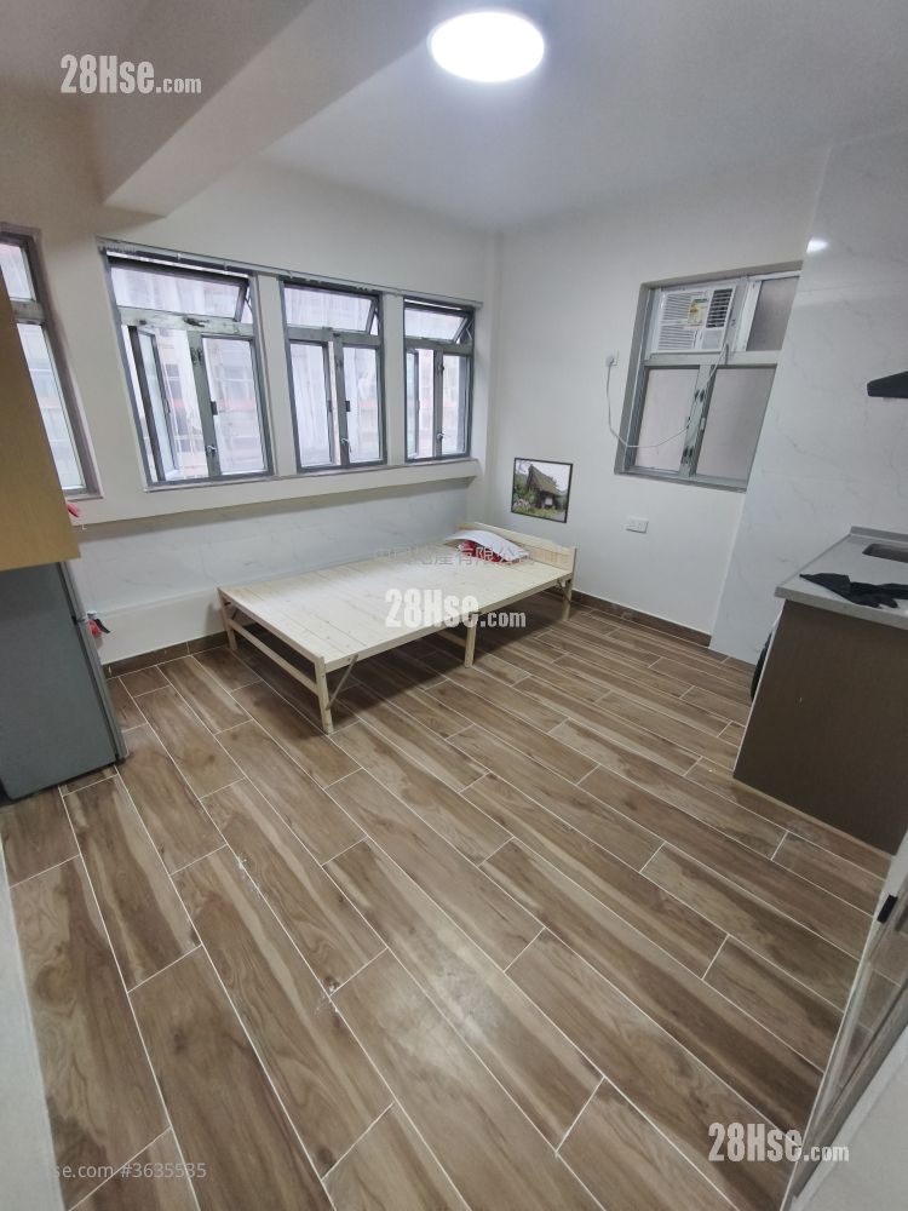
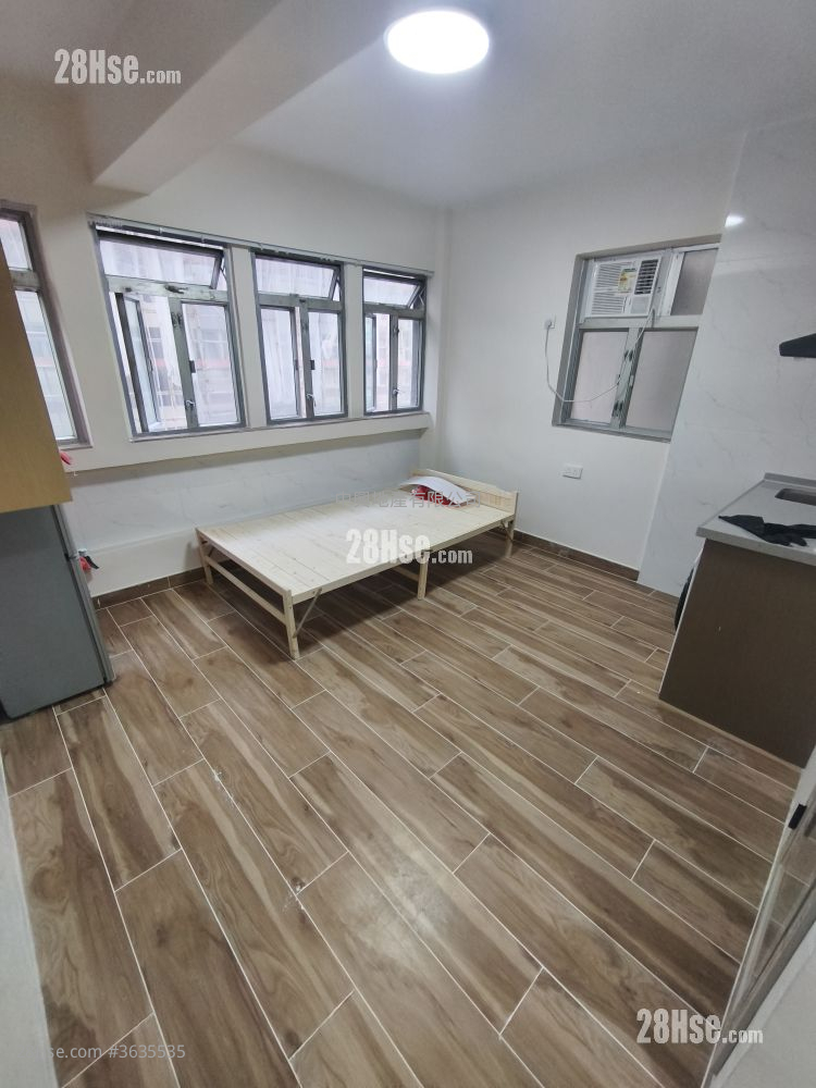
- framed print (539, 489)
